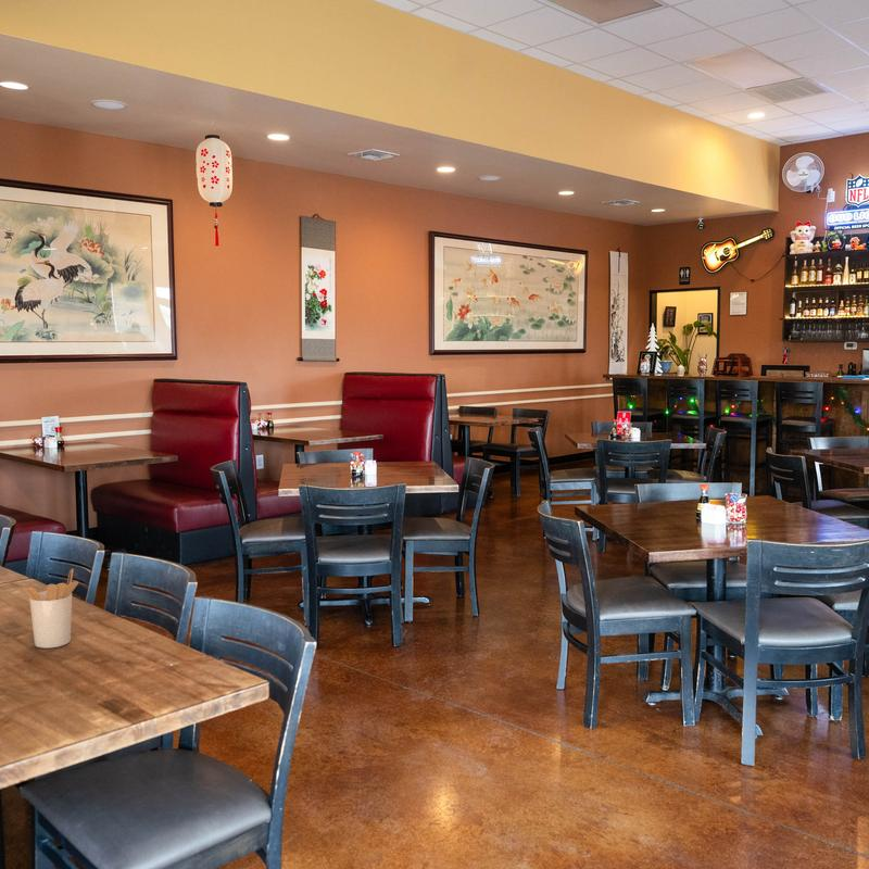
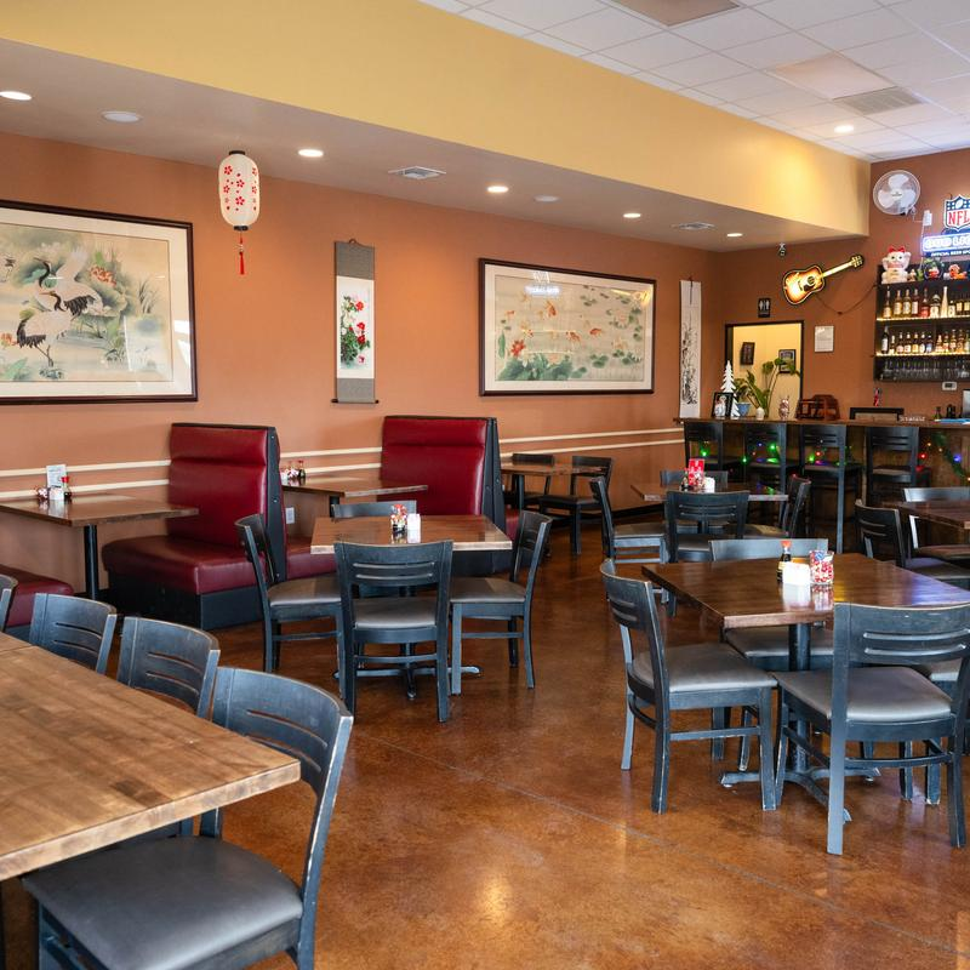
- utensil holder (55, 609)
